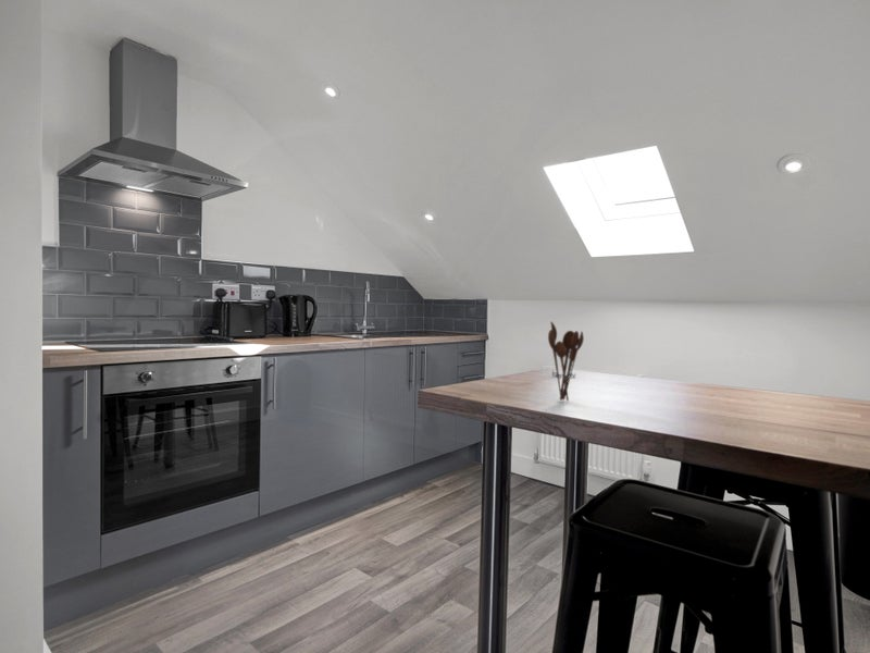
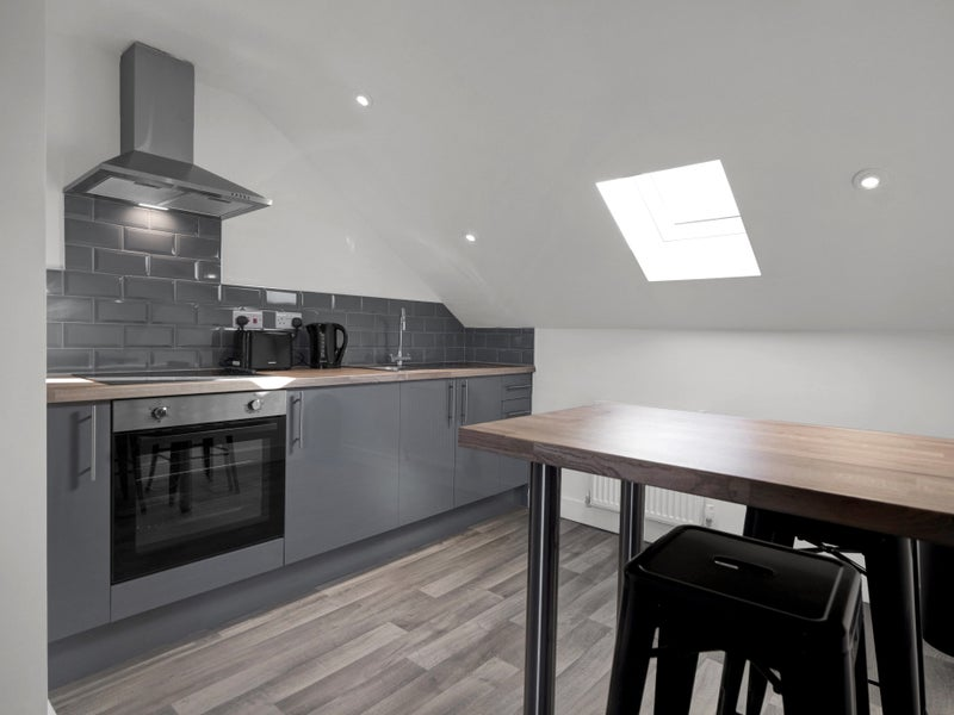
- utensil holder (562, 361)
